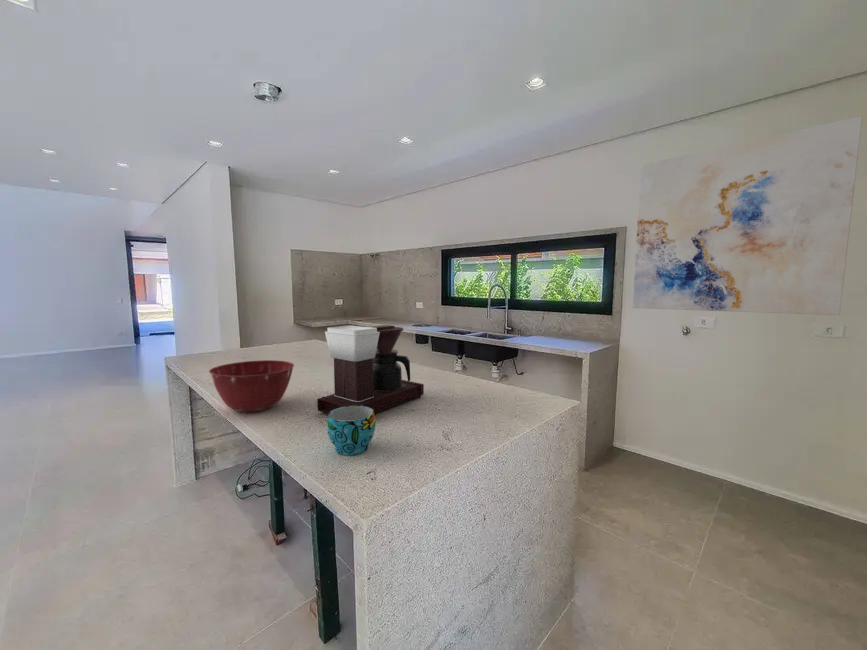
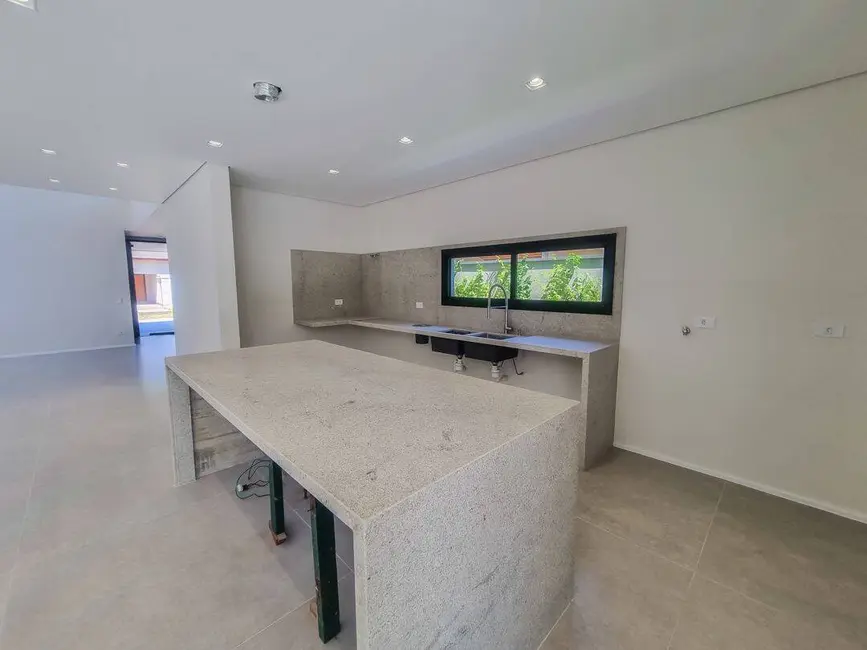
- mixing bowl (254, 386)
- wall art (726, 230)
- cup (349, 430)
- coffee maker (373, 365)
